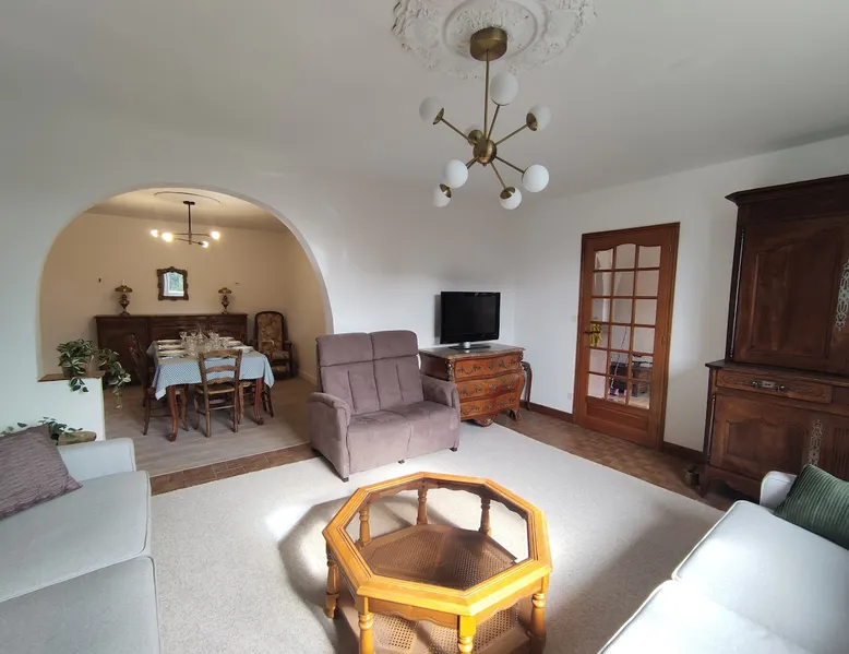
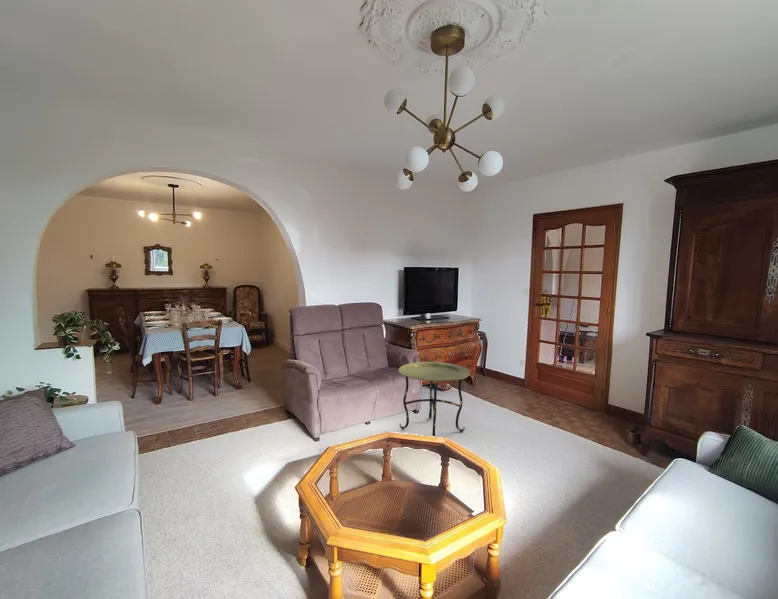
+ side table (433, 400)
